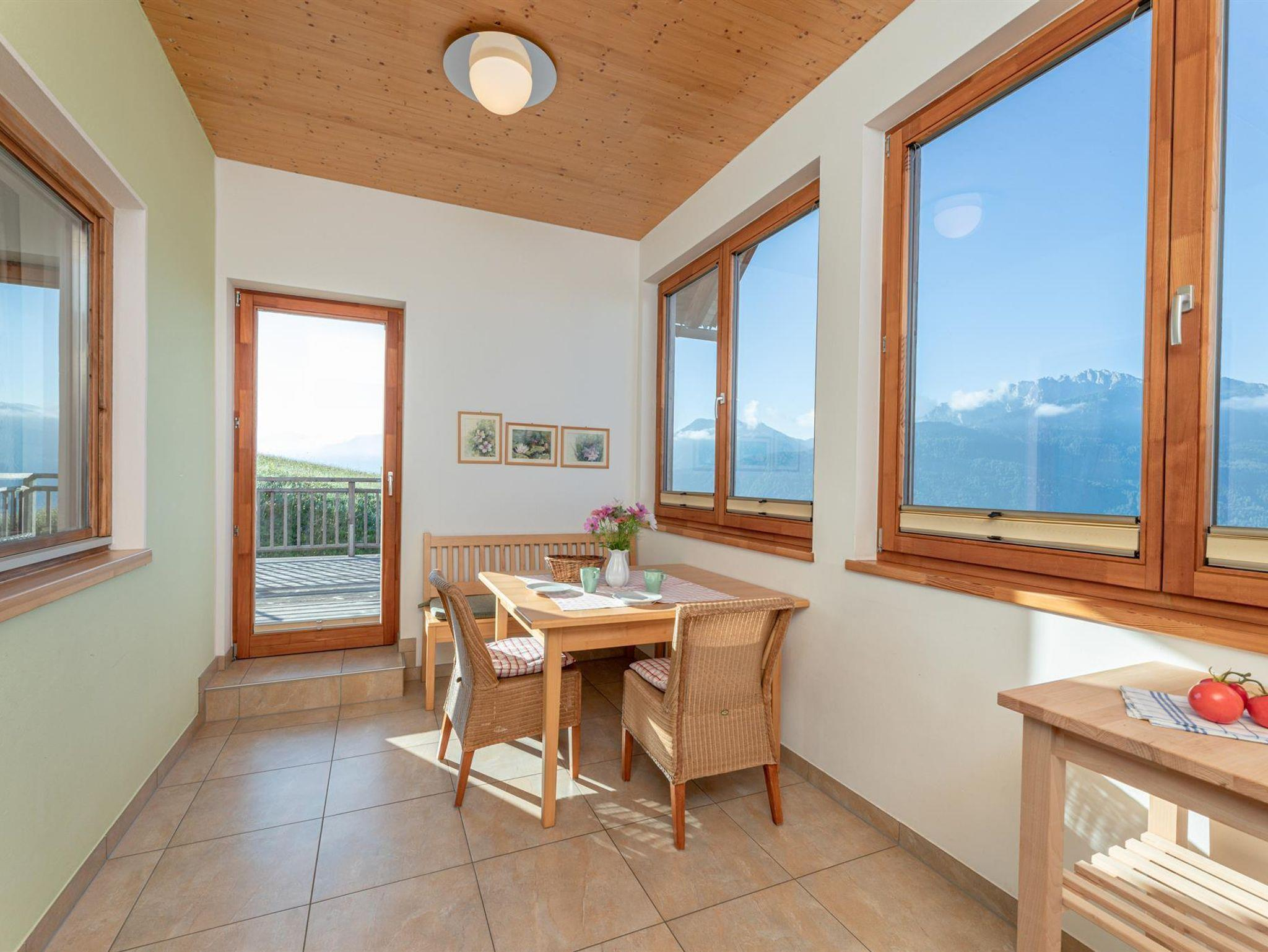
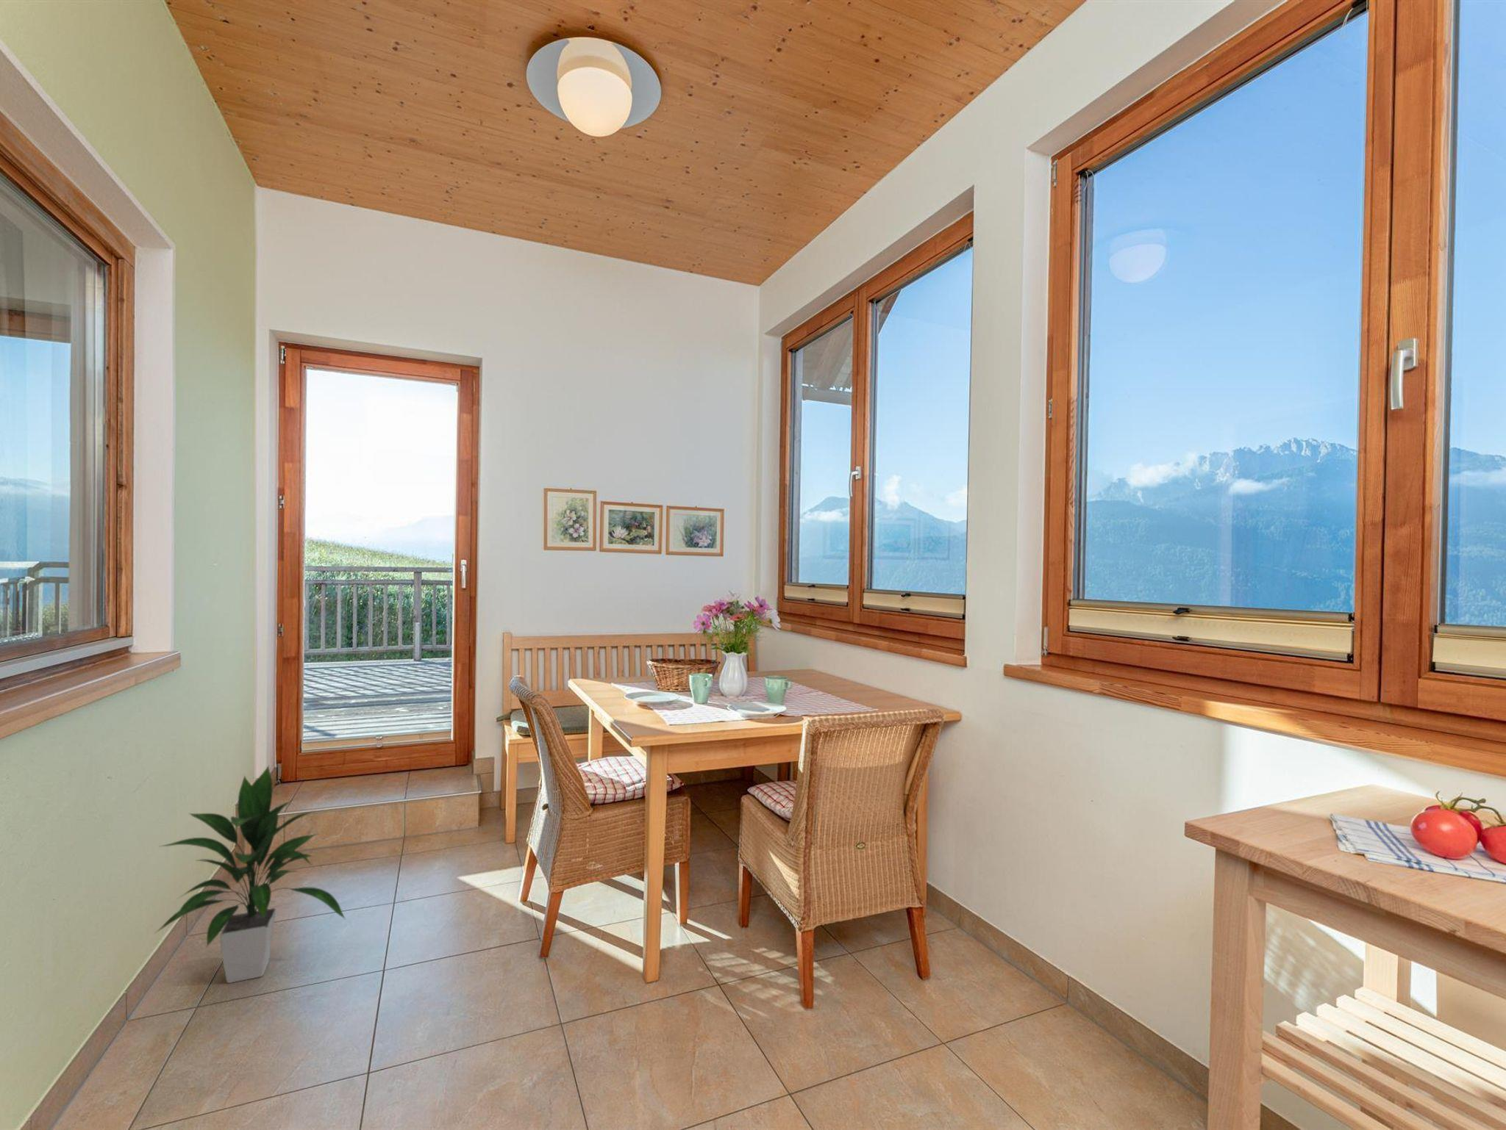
+ indoor plant (255, 876)
